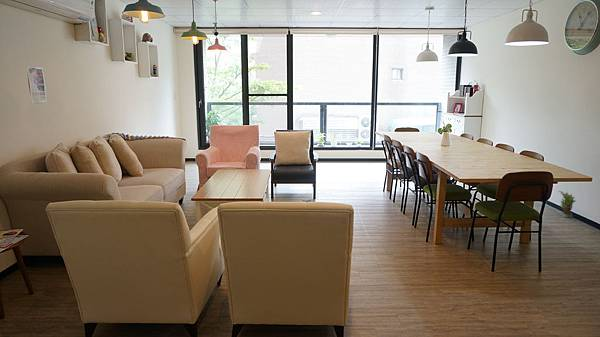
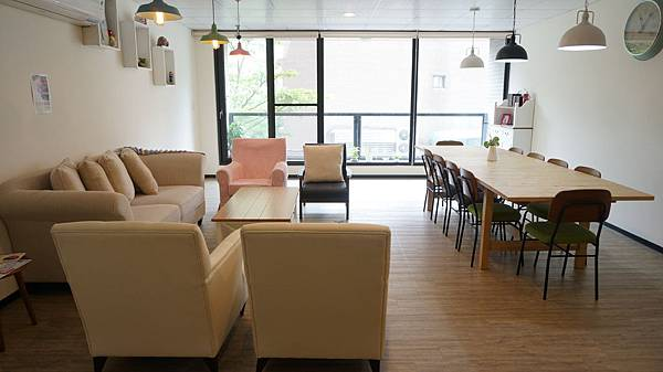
- potted plant (565, 203)
